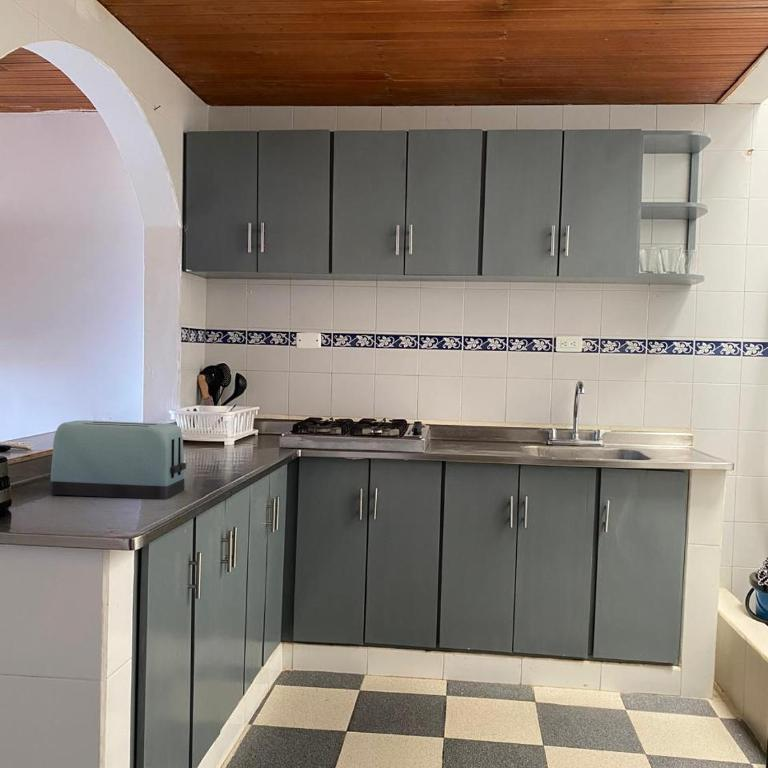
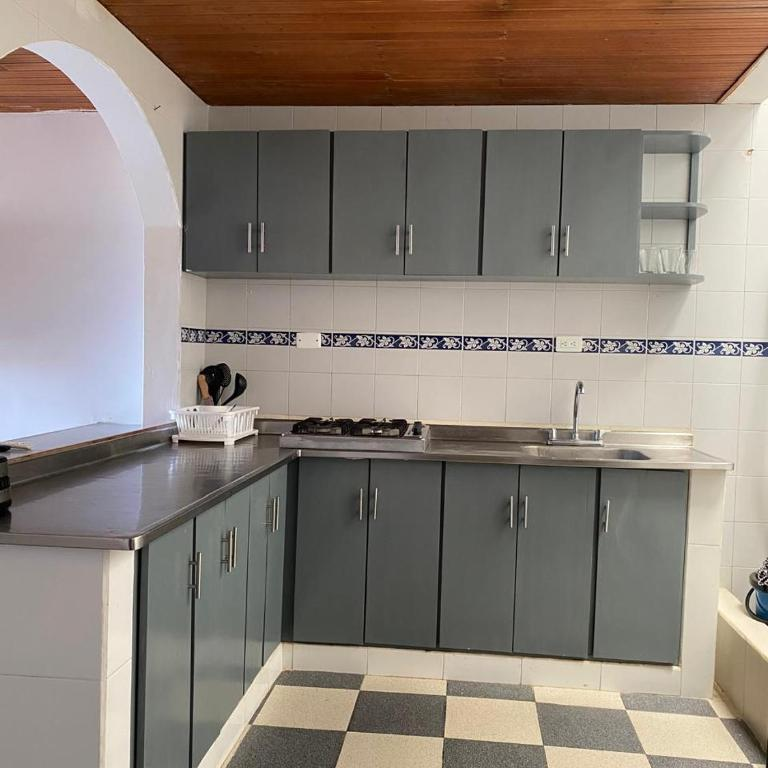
- toaster (121, 457)
